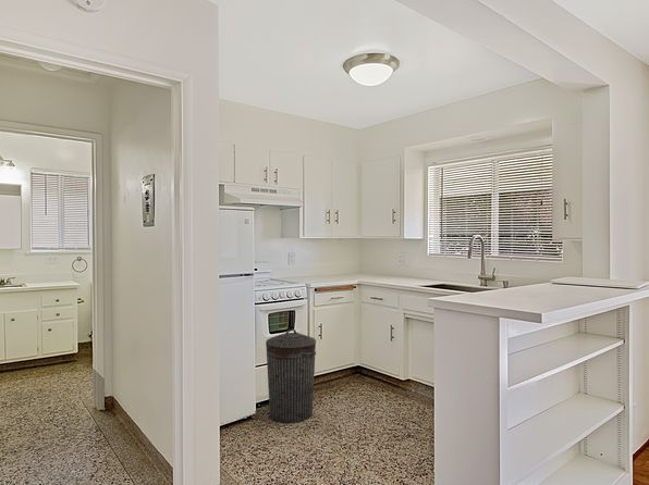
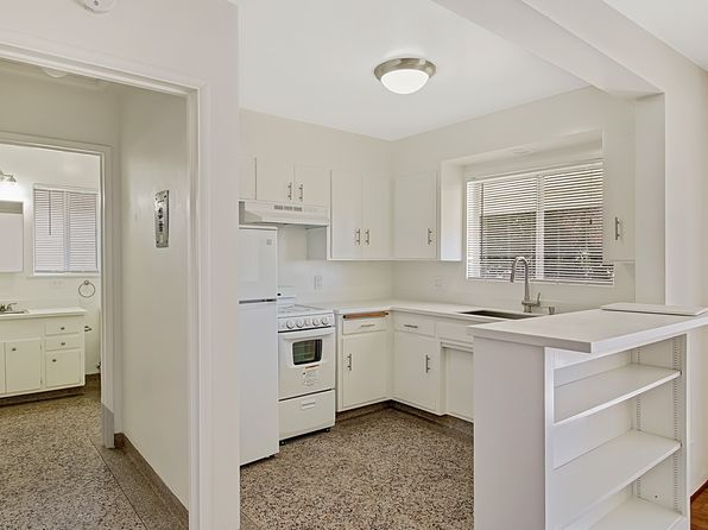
- trash can (291, 372)
